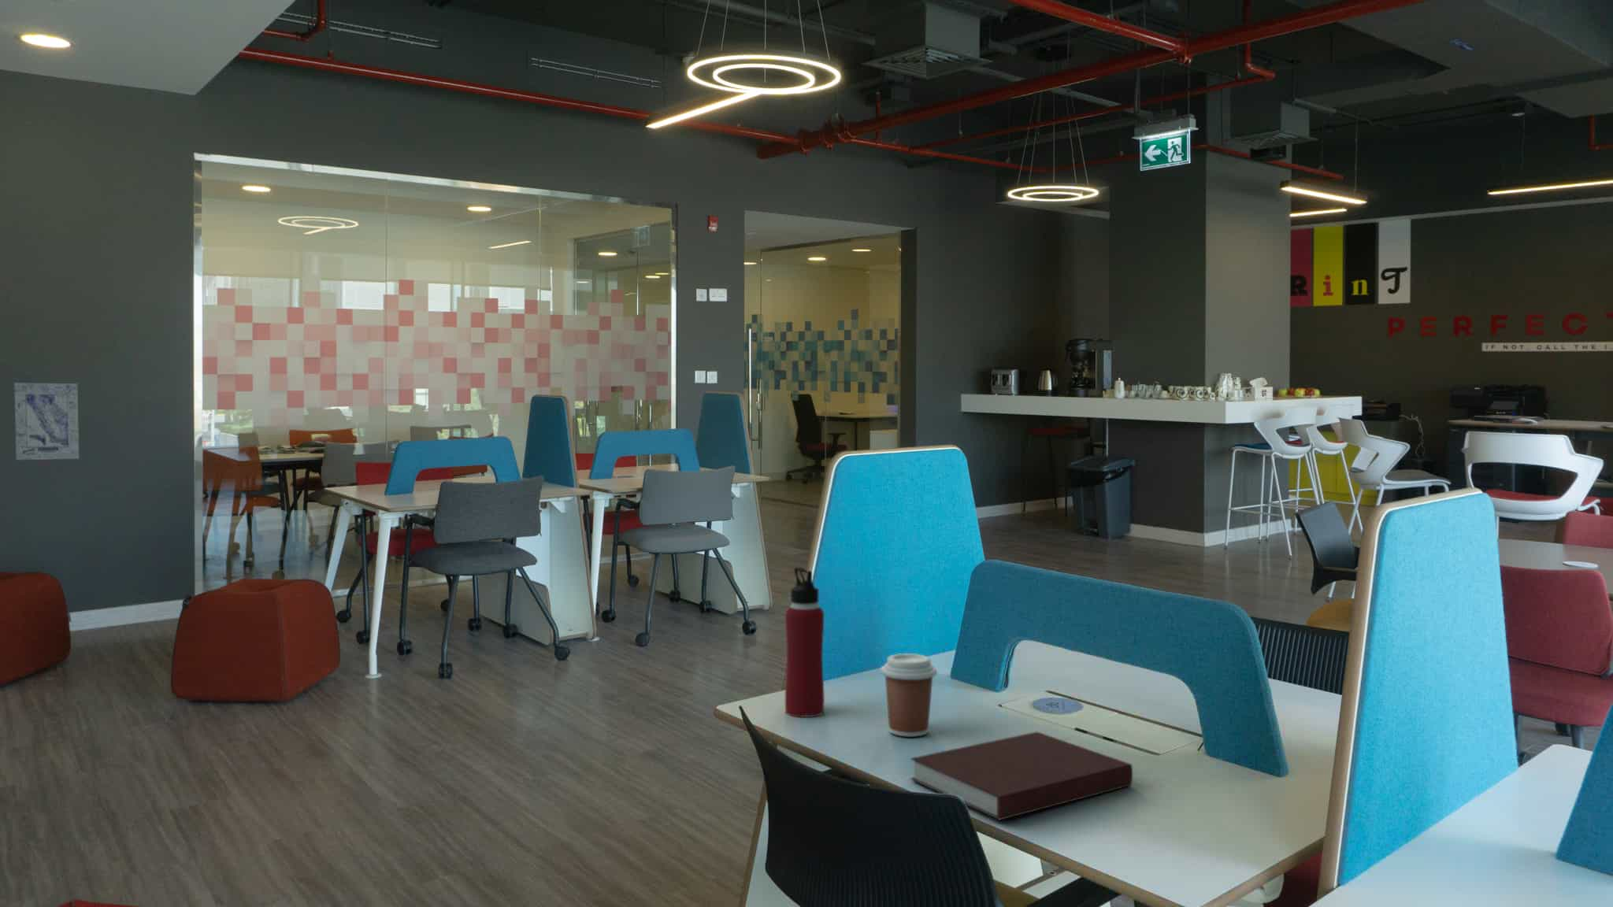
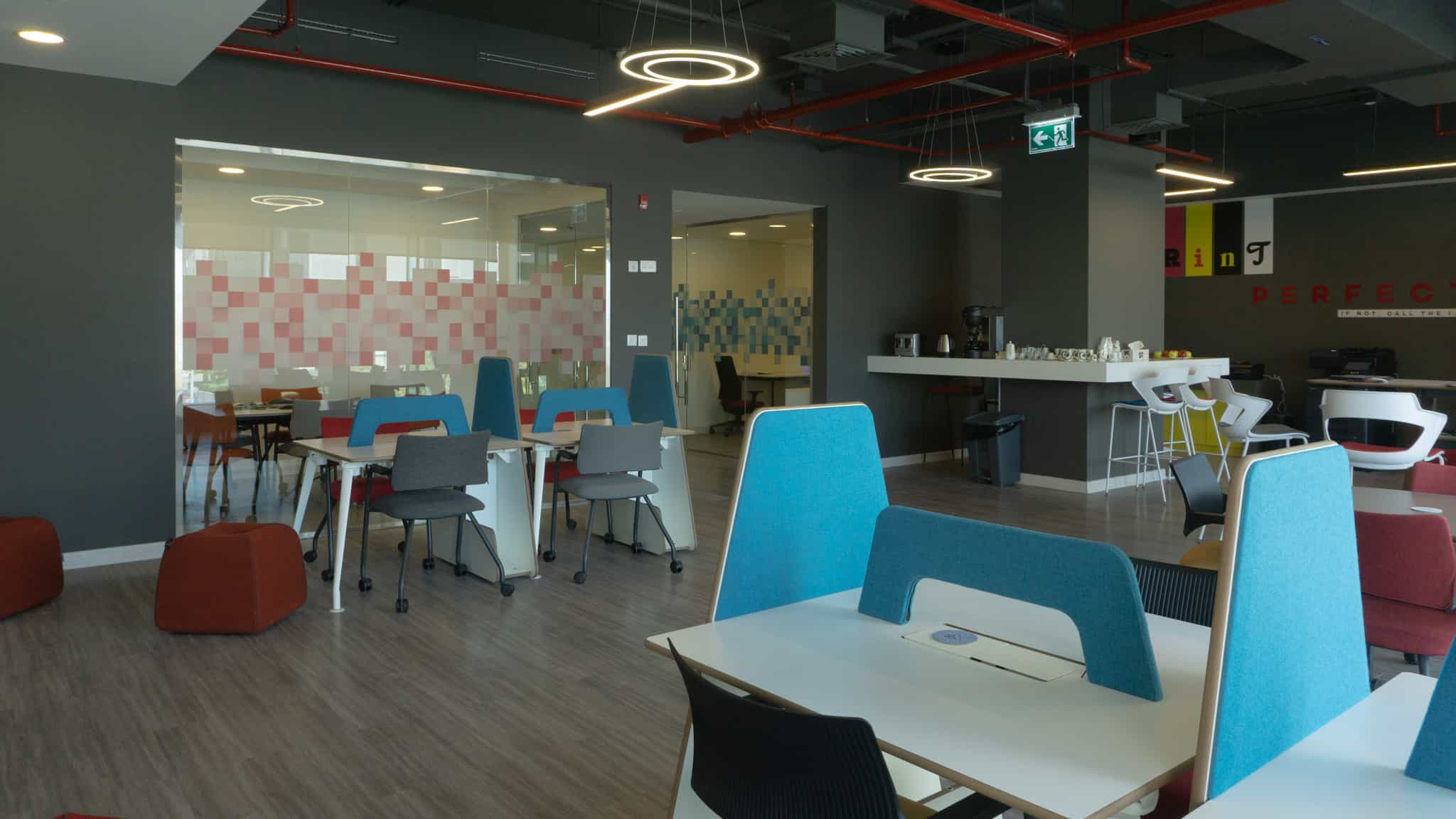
- wall art (47, 421)
- water bottle (804, 640)
- notebook (1020, 772)
- coffee cup (908, 694)
